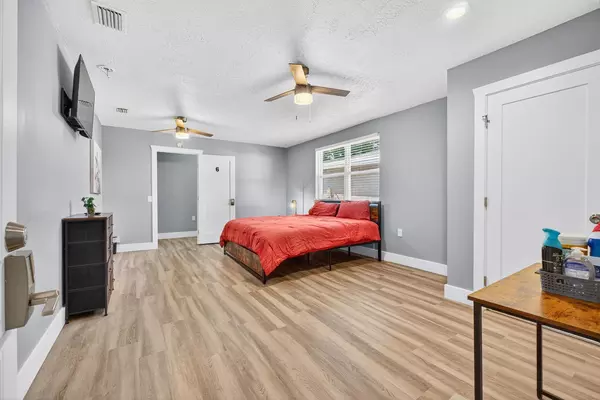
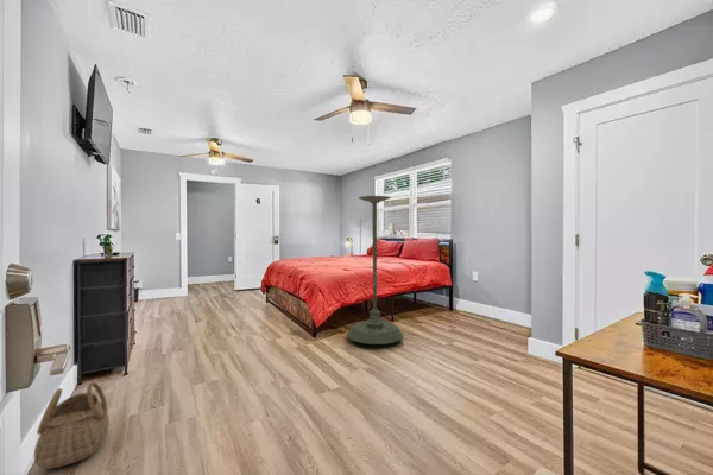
+ plant stand (374, 268)
+ basket (74, 418)
